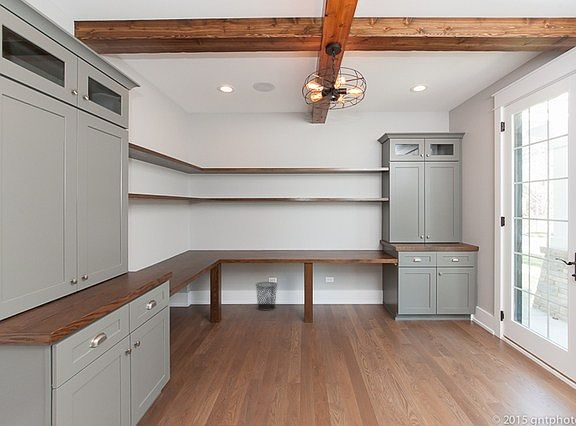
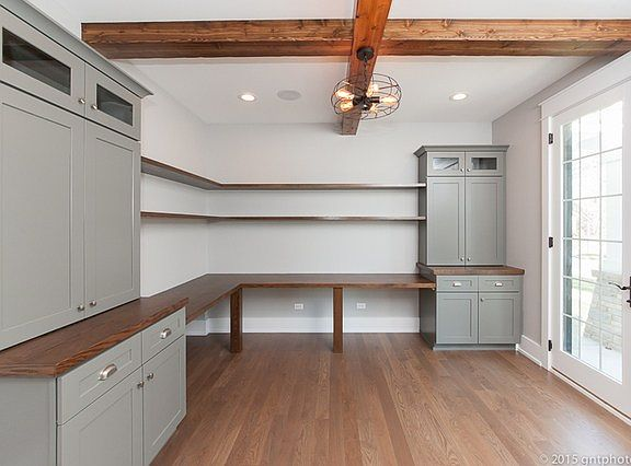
- waste bin (266, 295)
